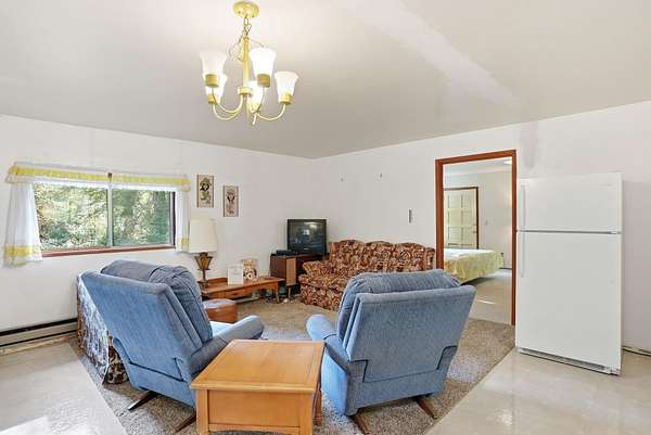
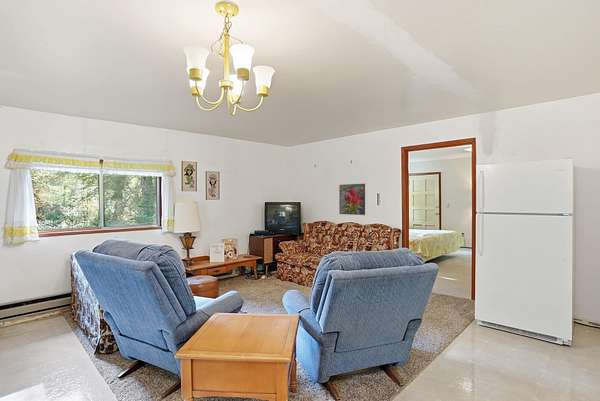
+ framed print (351, 199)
